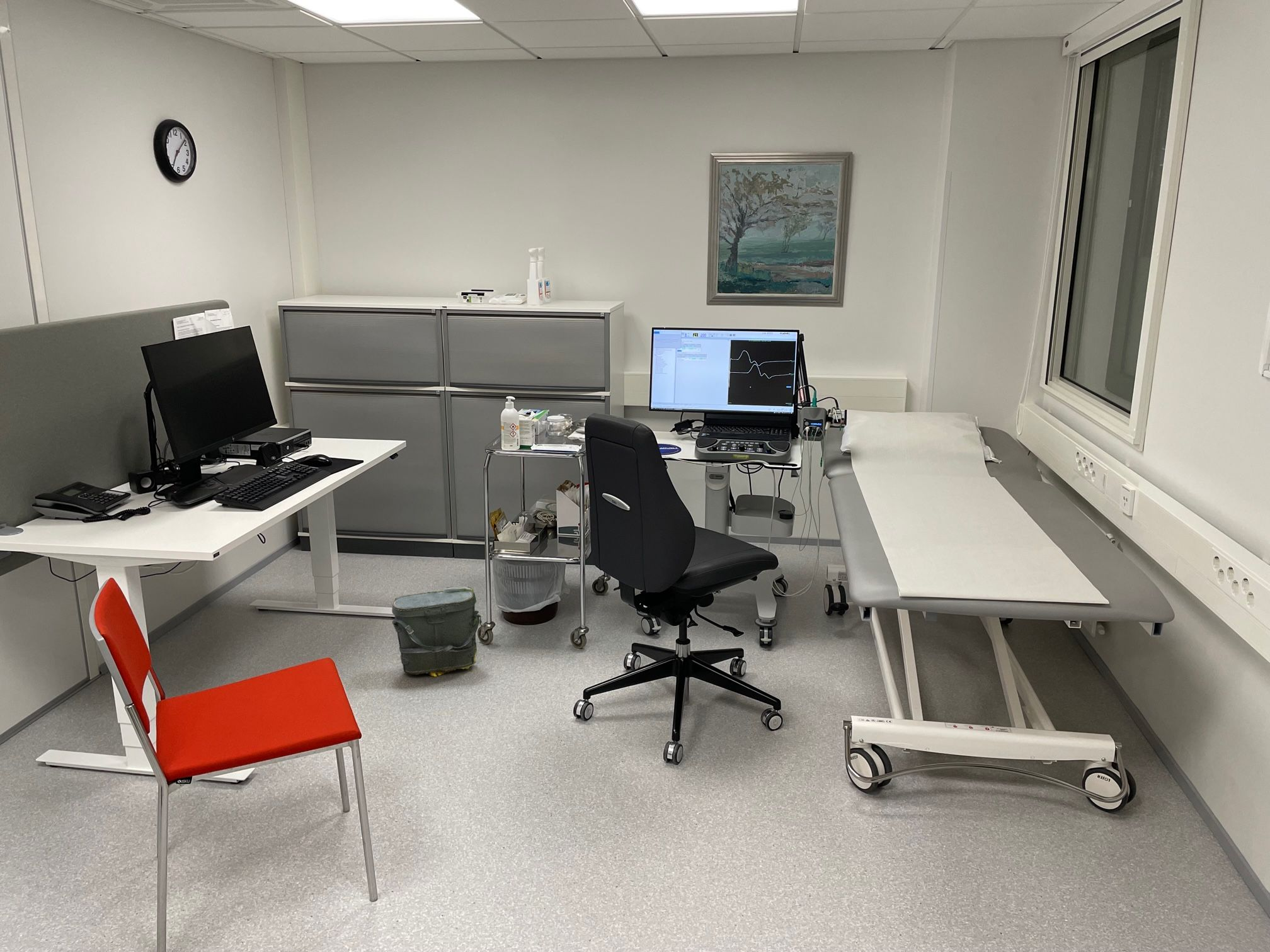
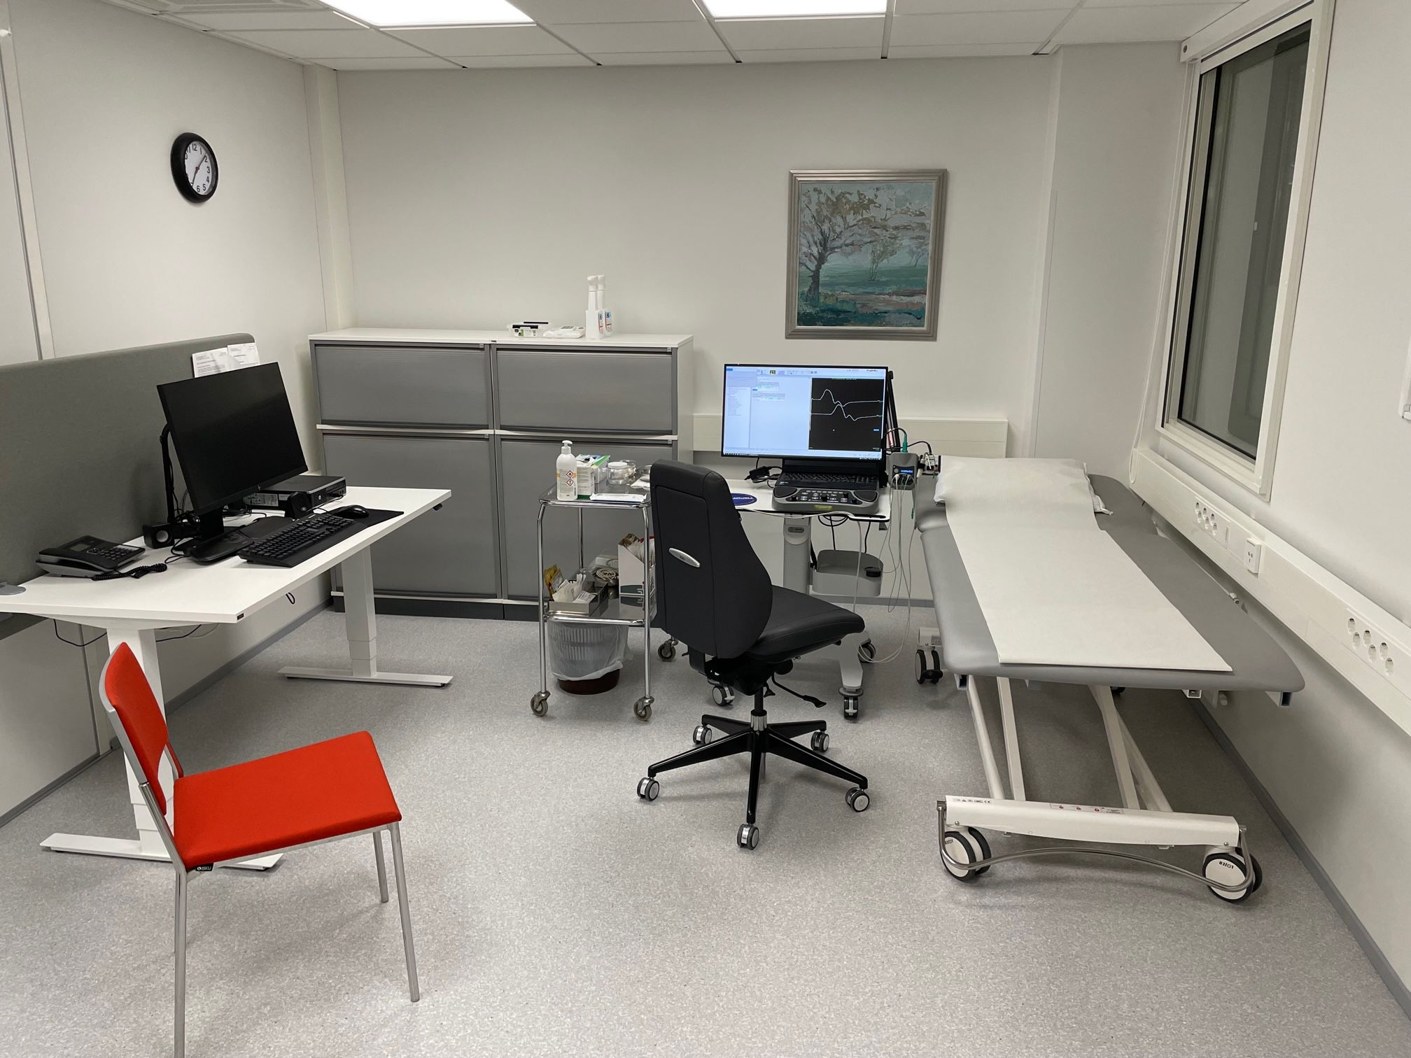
- bag (438, 633)
